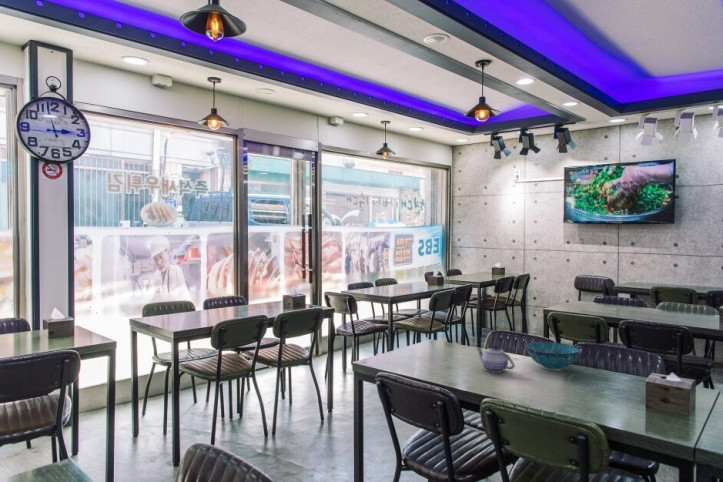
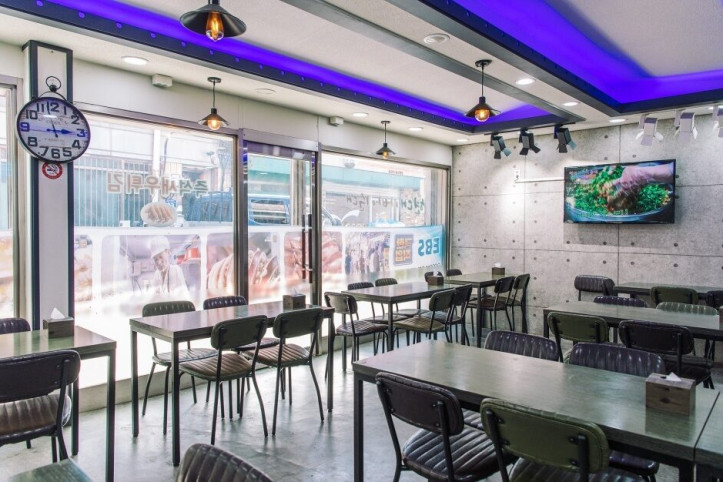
- teapot (494, 357)
- bowl (552, 357)
